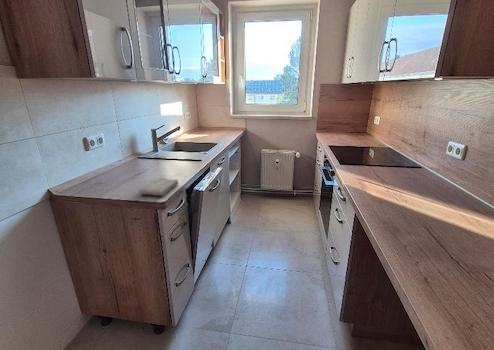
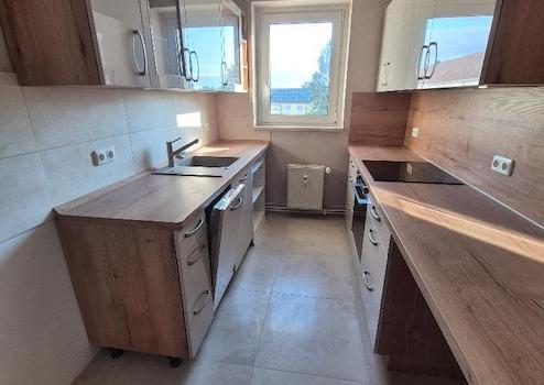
- washcloth (160, 186)
